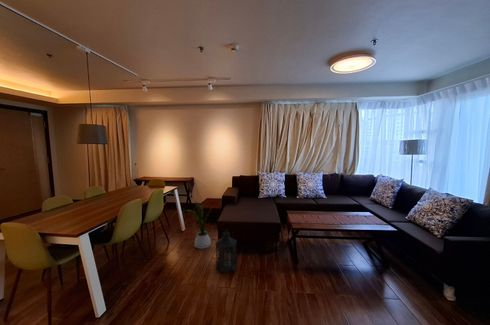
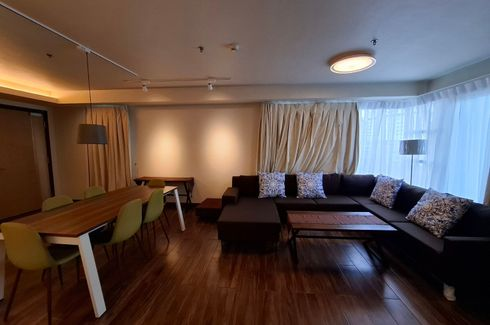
- lantern (226, 247)
- house plant (200, 222)
